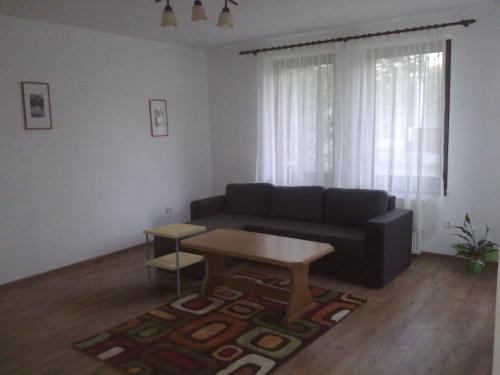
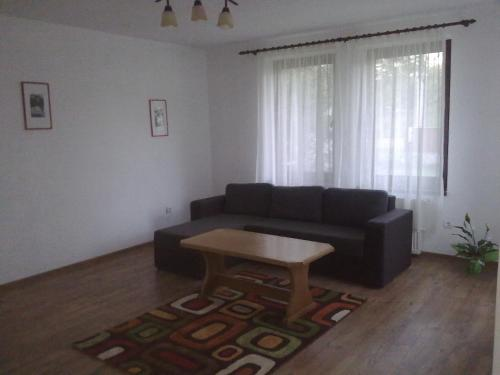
- side table (175, 258)
